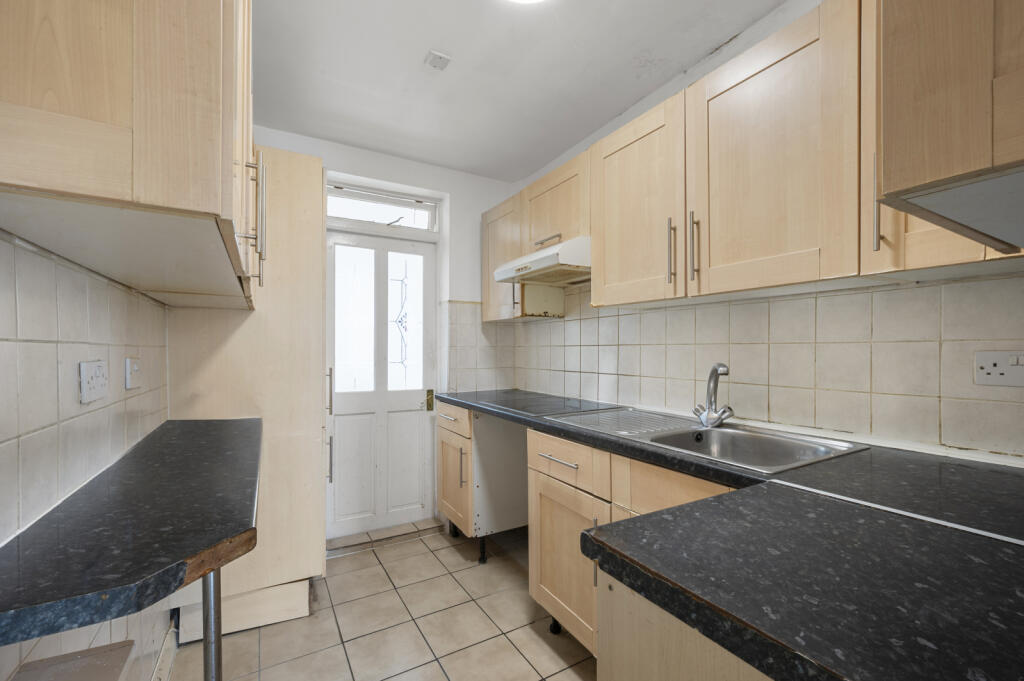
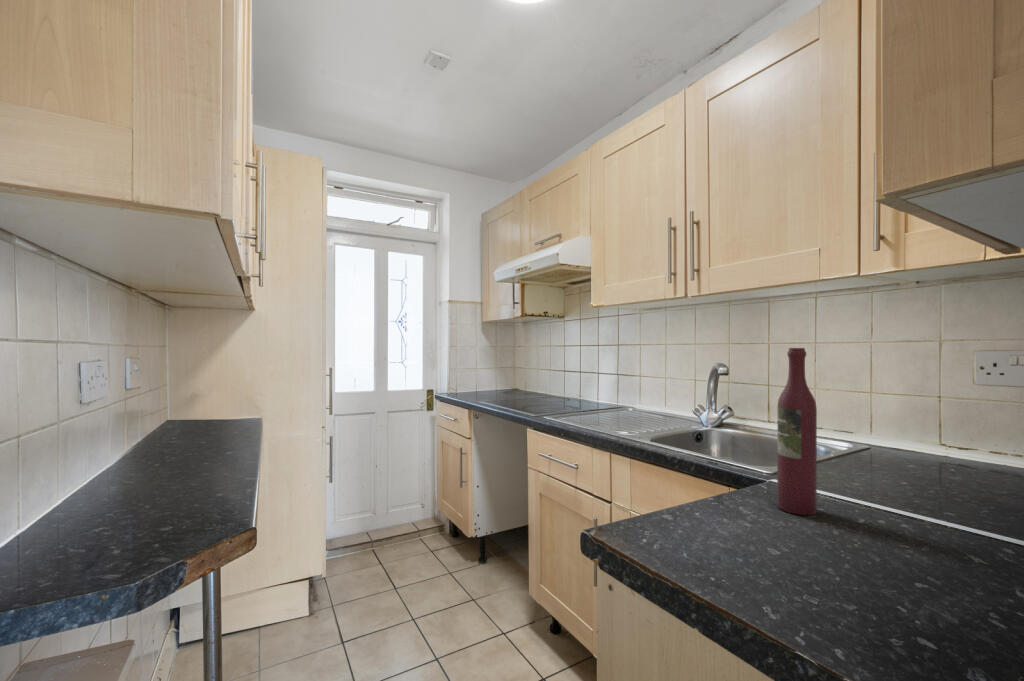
+ wine bottle (796, 428)
